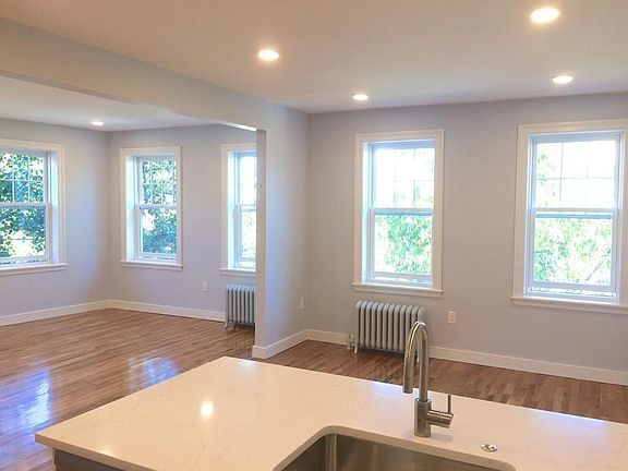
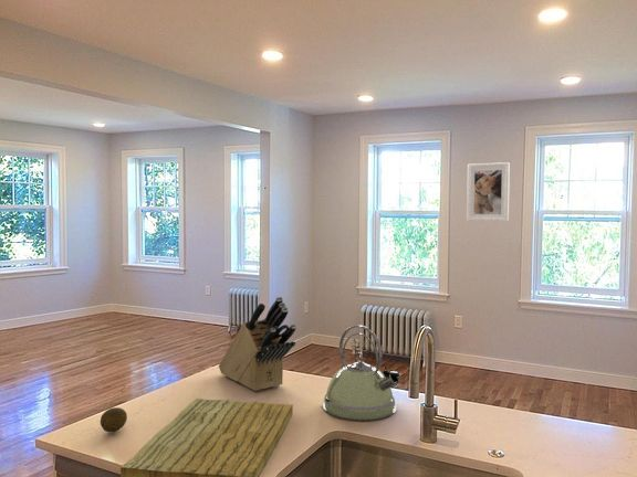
+ kettle (363, 367)
+ knife block (255, 338)
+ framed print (488, 192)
+ cutting board (219, 434)
+ fruit (113, 420)
